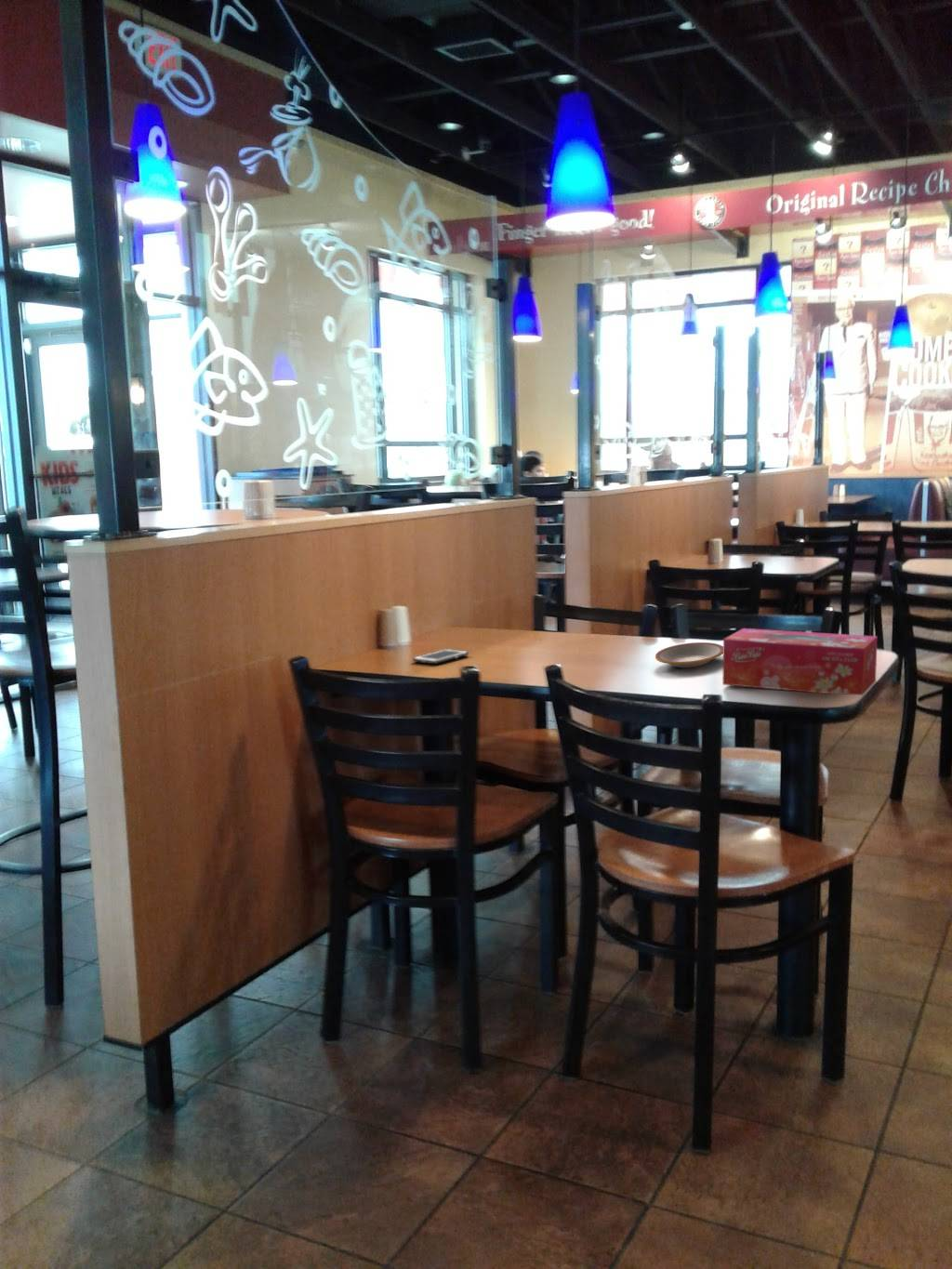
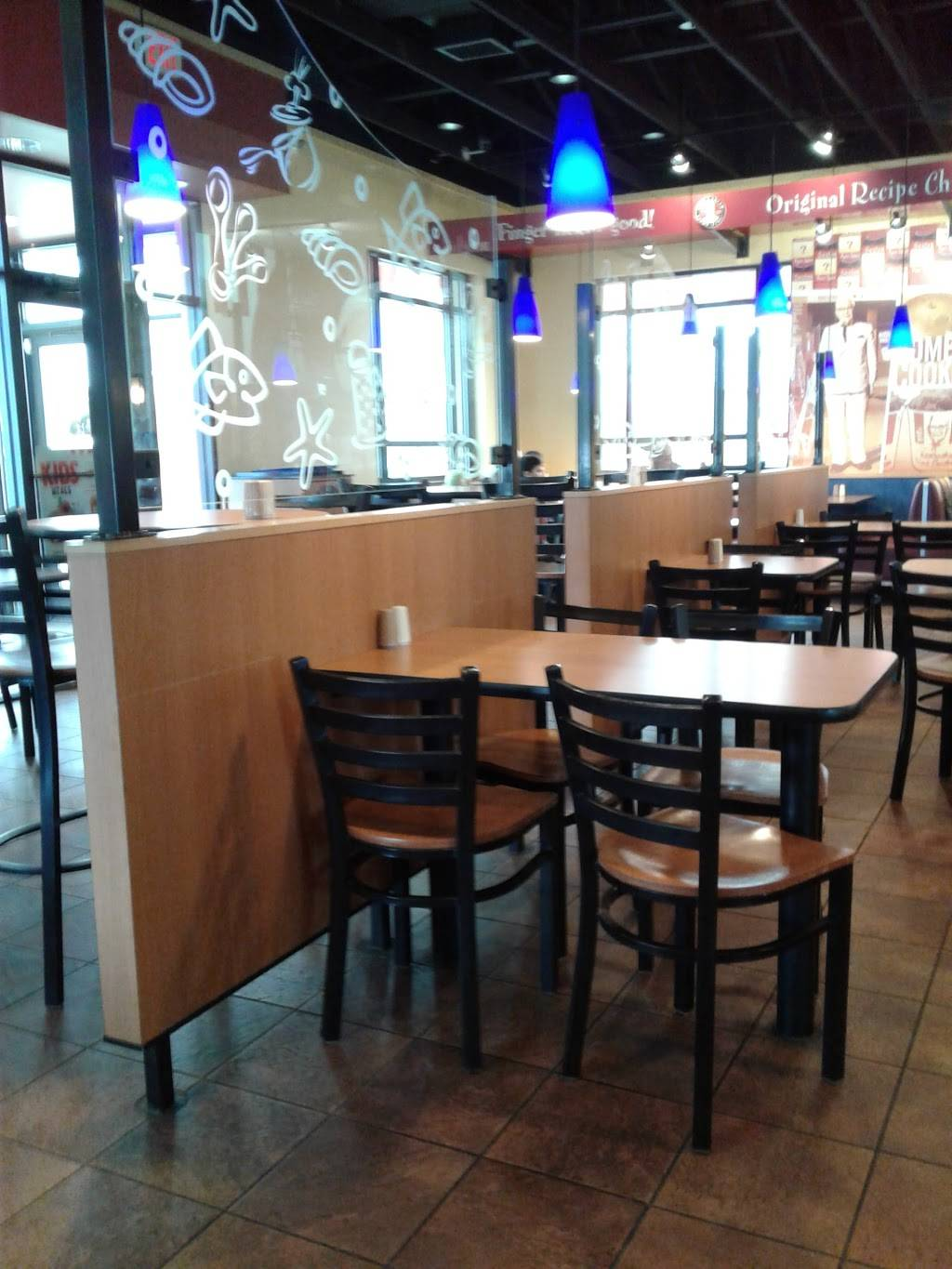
- plate (690, 656)
- tissue box (800, 660)
- cell phone (441, 656)
